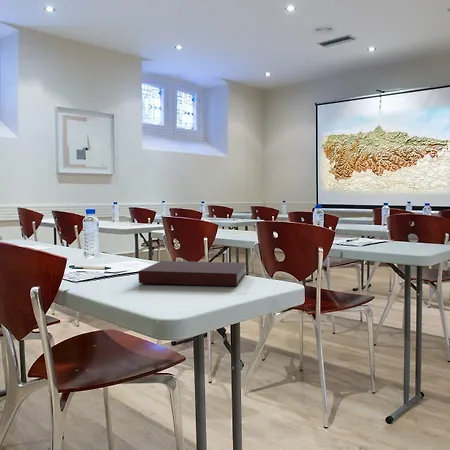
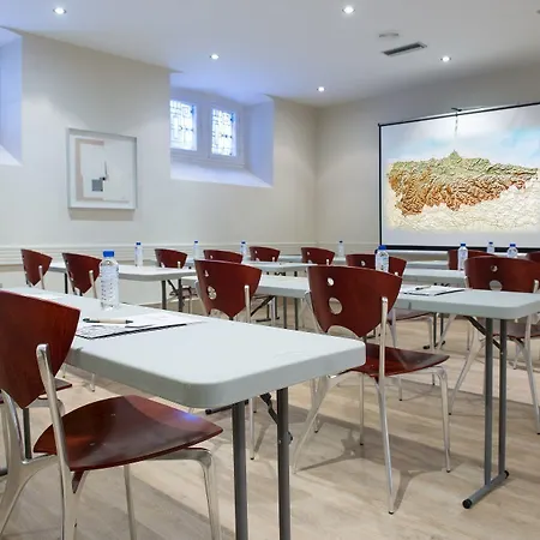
- notebook (195, 272)
